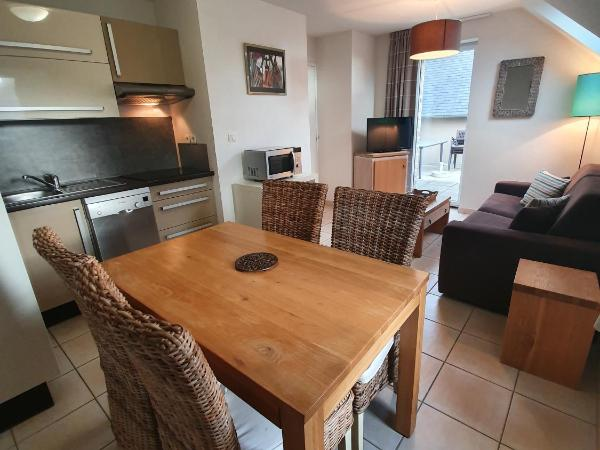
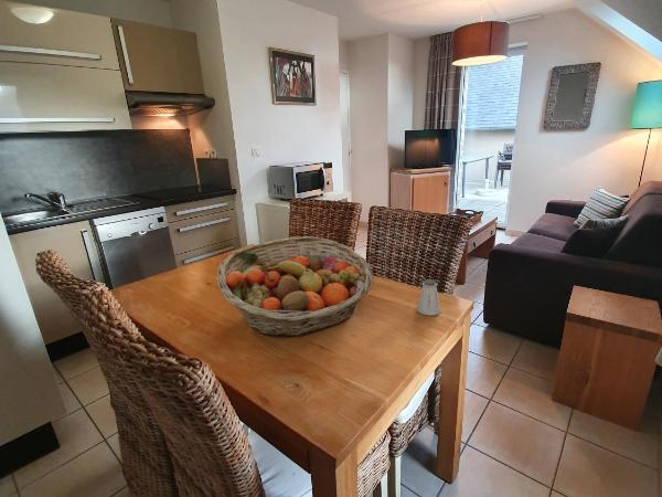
+ saltshaker (428, 296)
+ fruit basket (298, 282)
